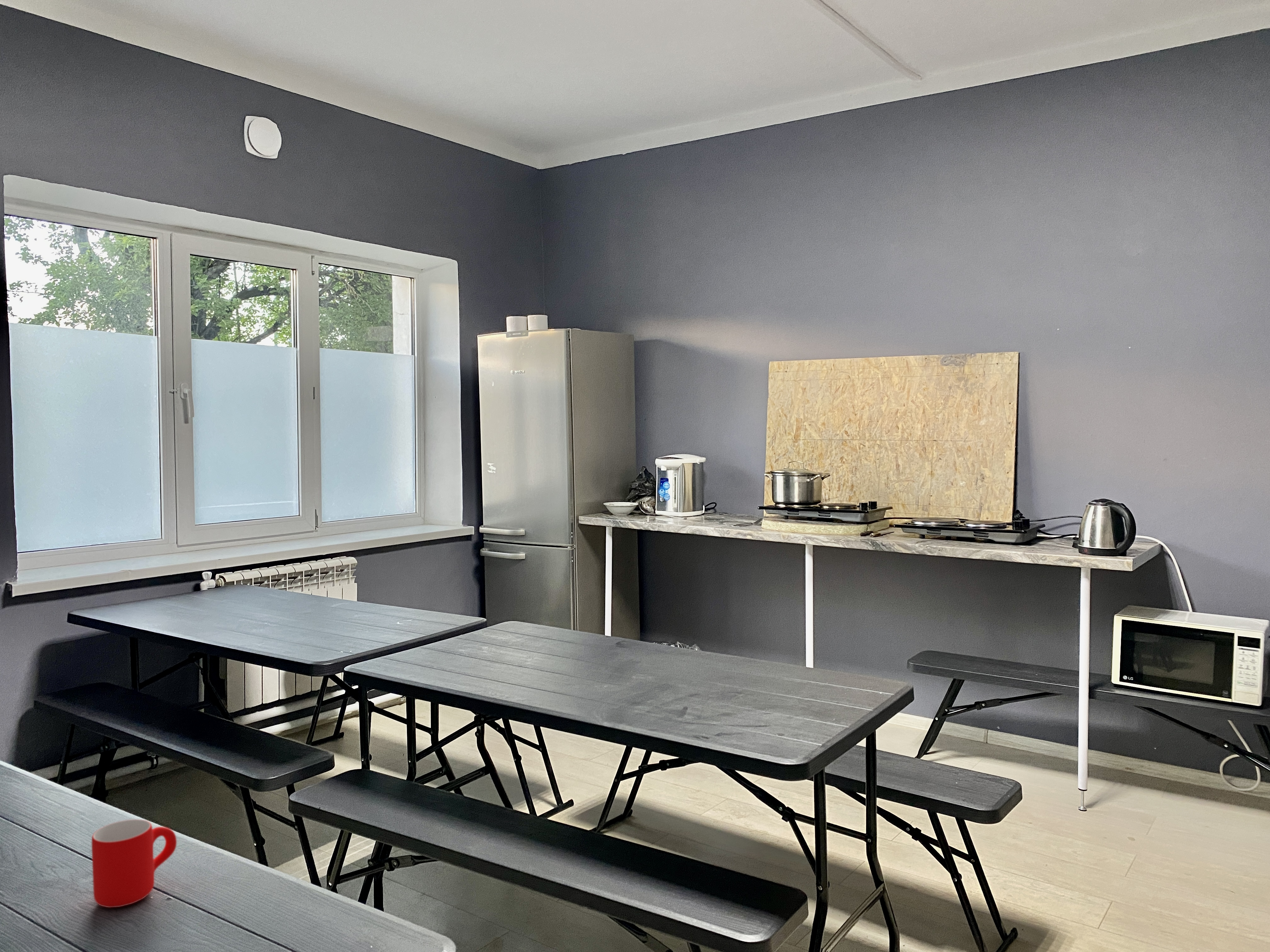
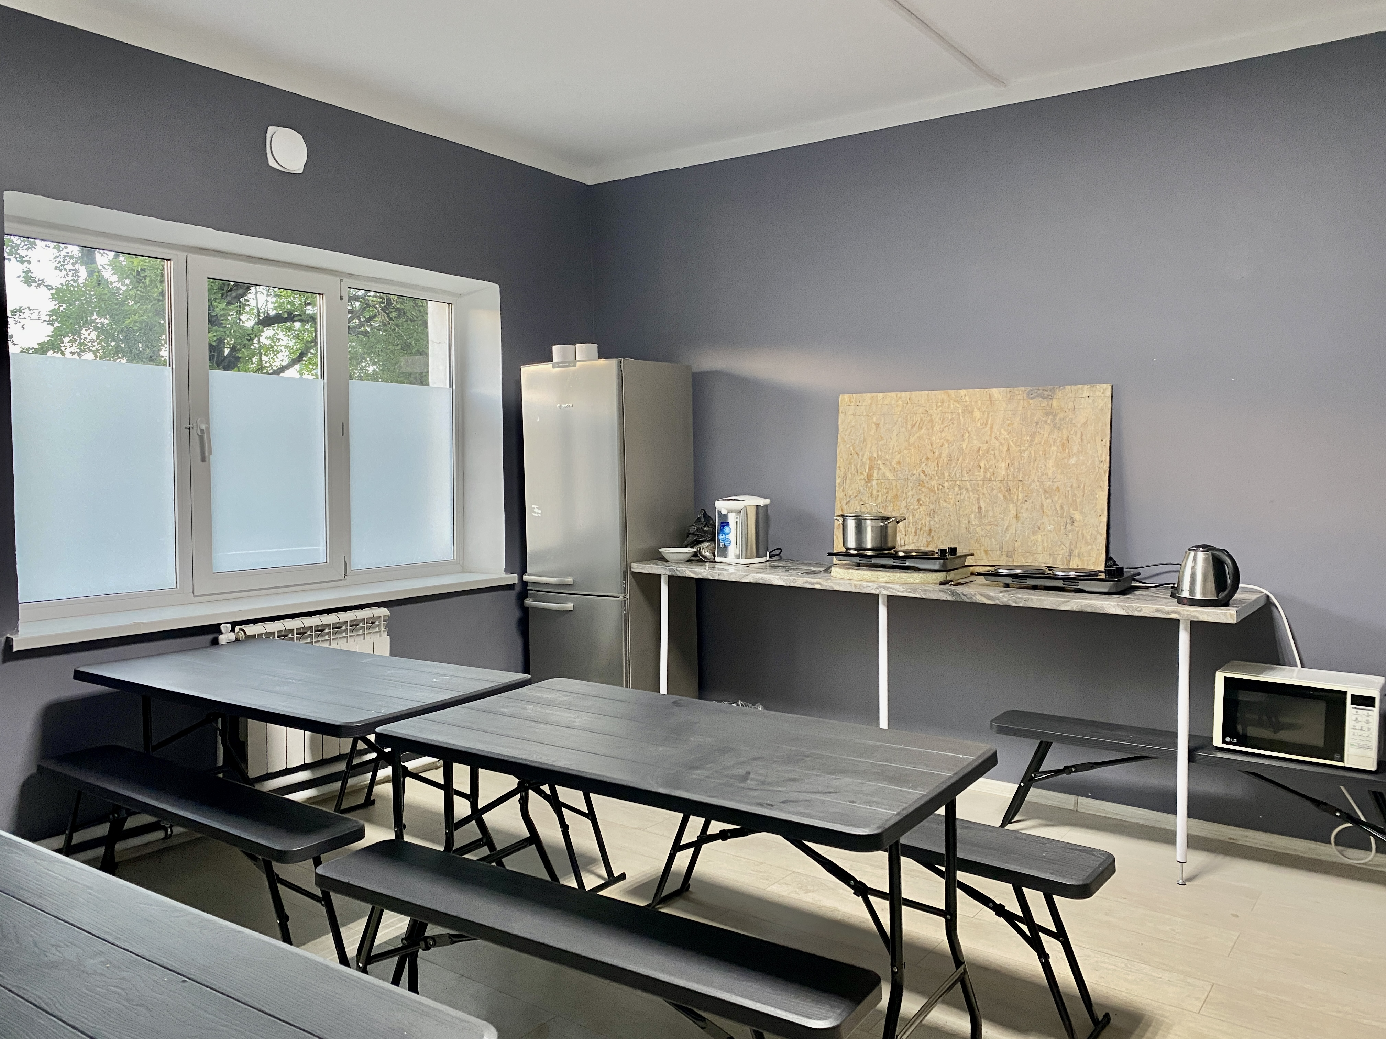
- mug (137, 858)
